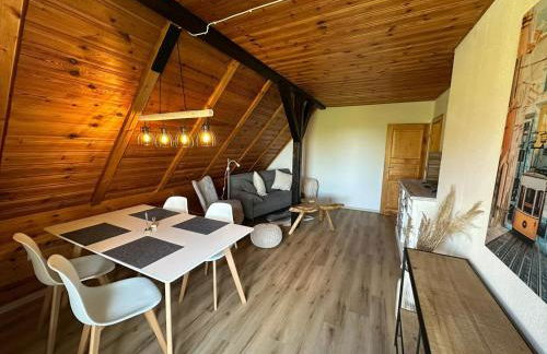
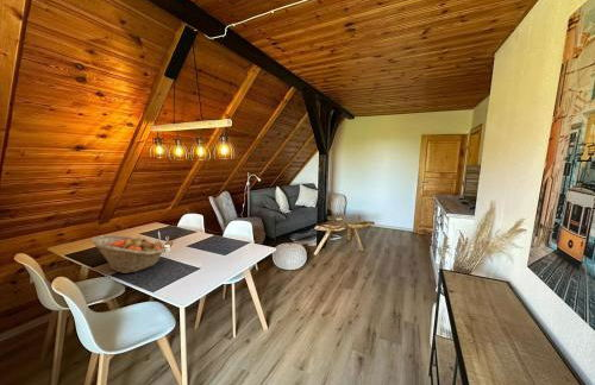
+ fruit basket (130, 248)
